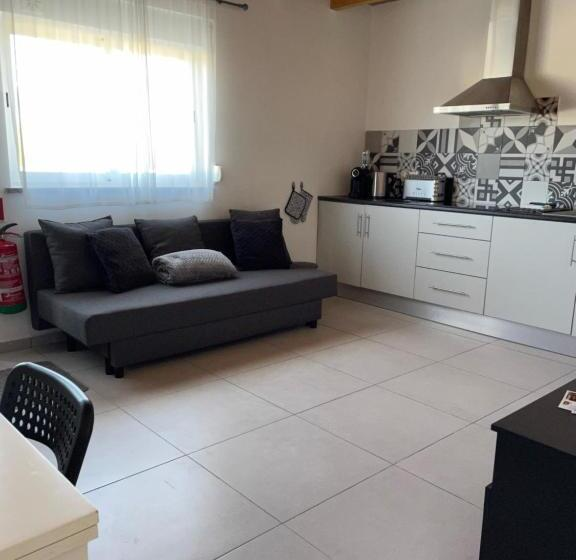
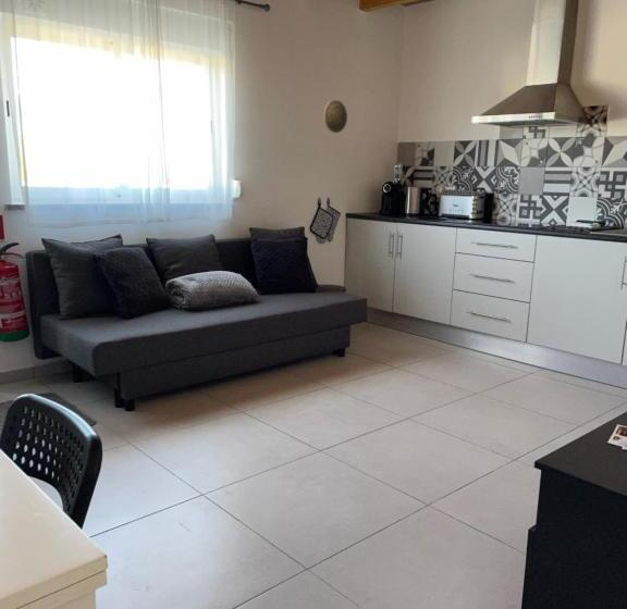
+ decorative plate (336, 116)
